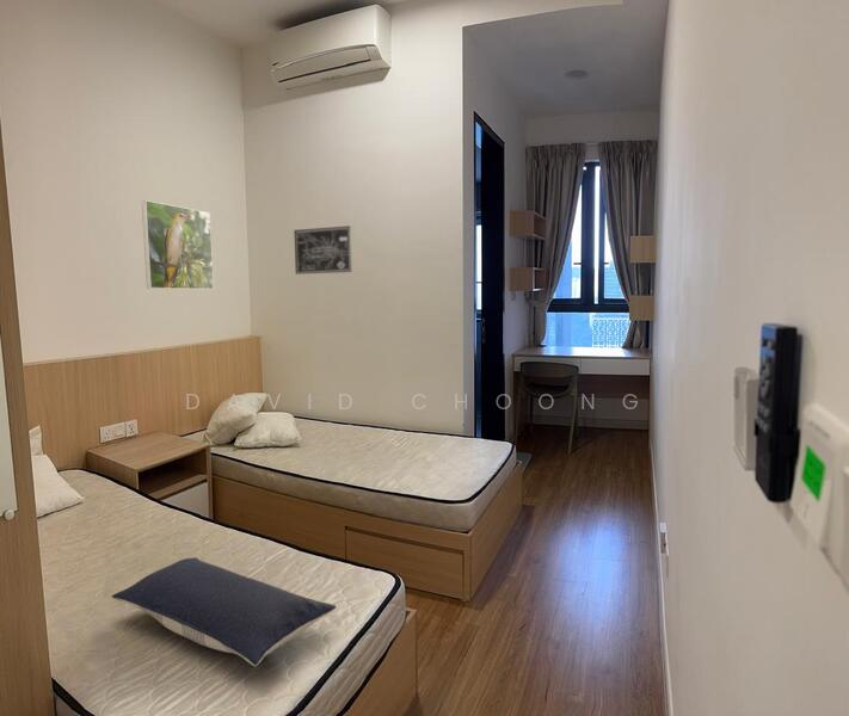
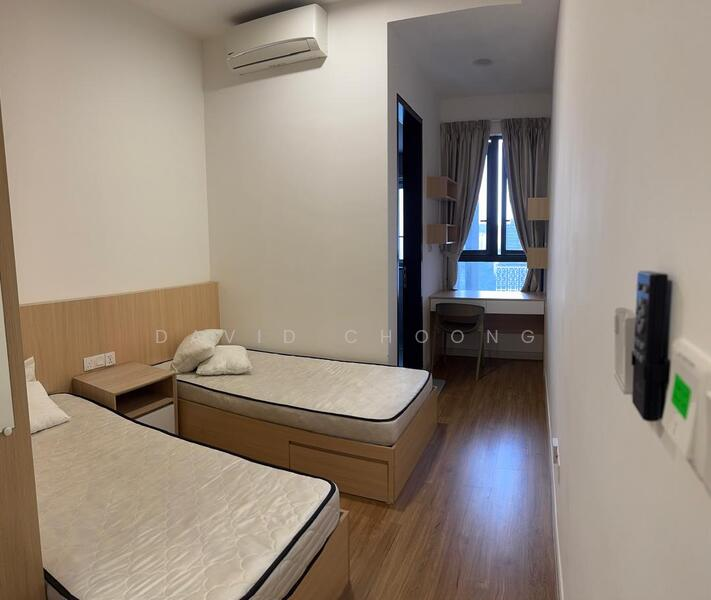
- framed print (180, 248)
- wall art (322, 251)
- pillow (220, 603)
